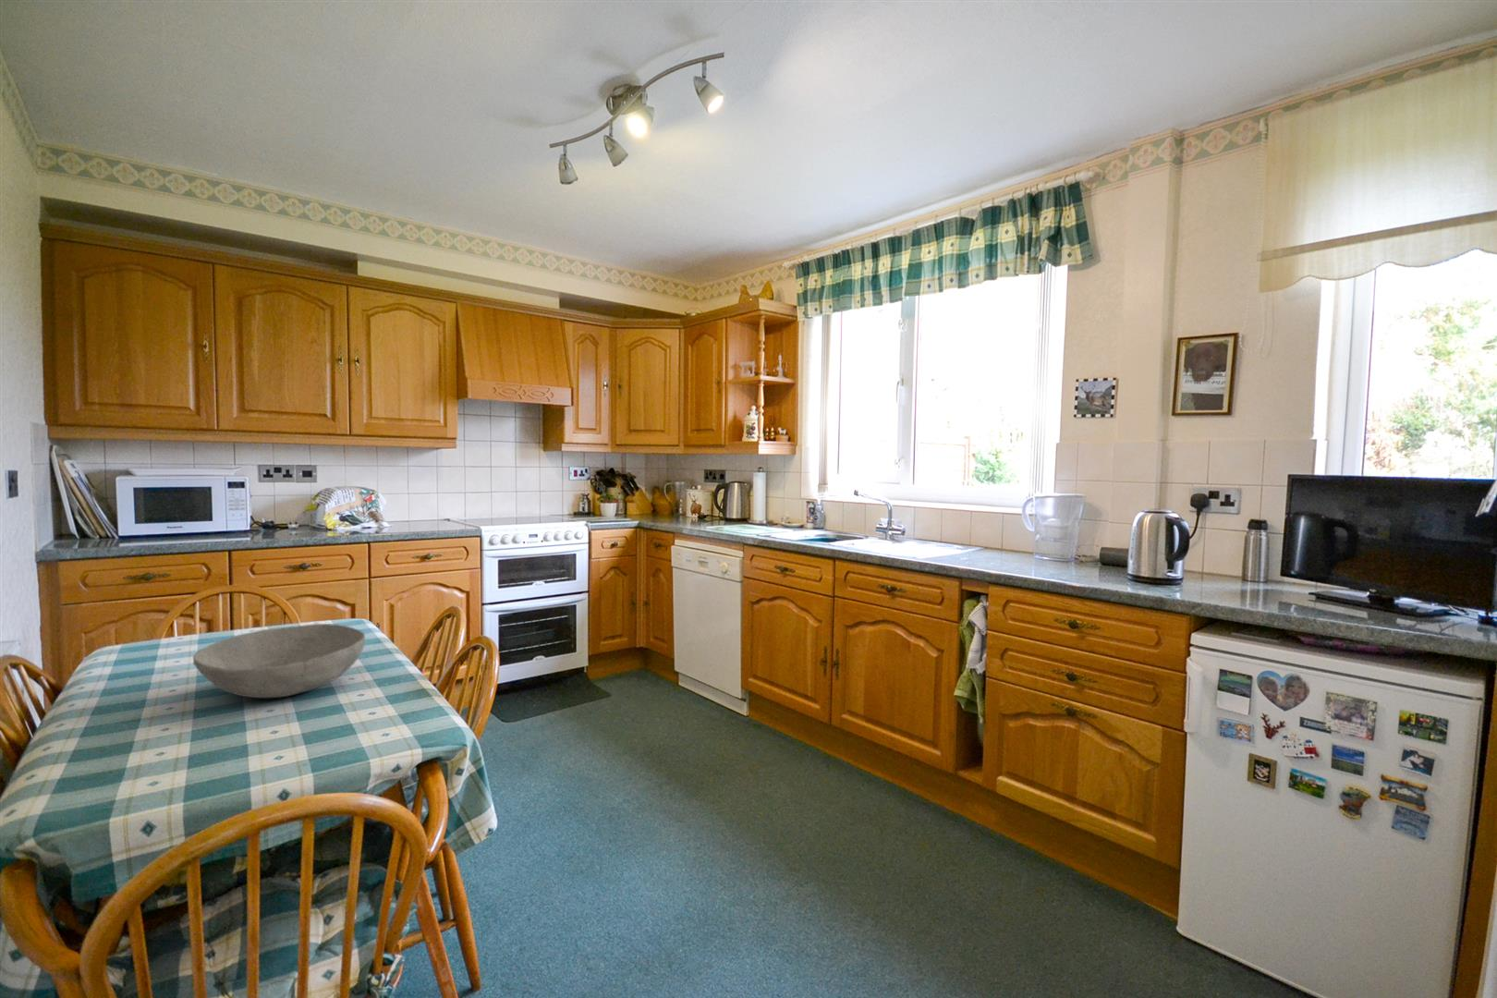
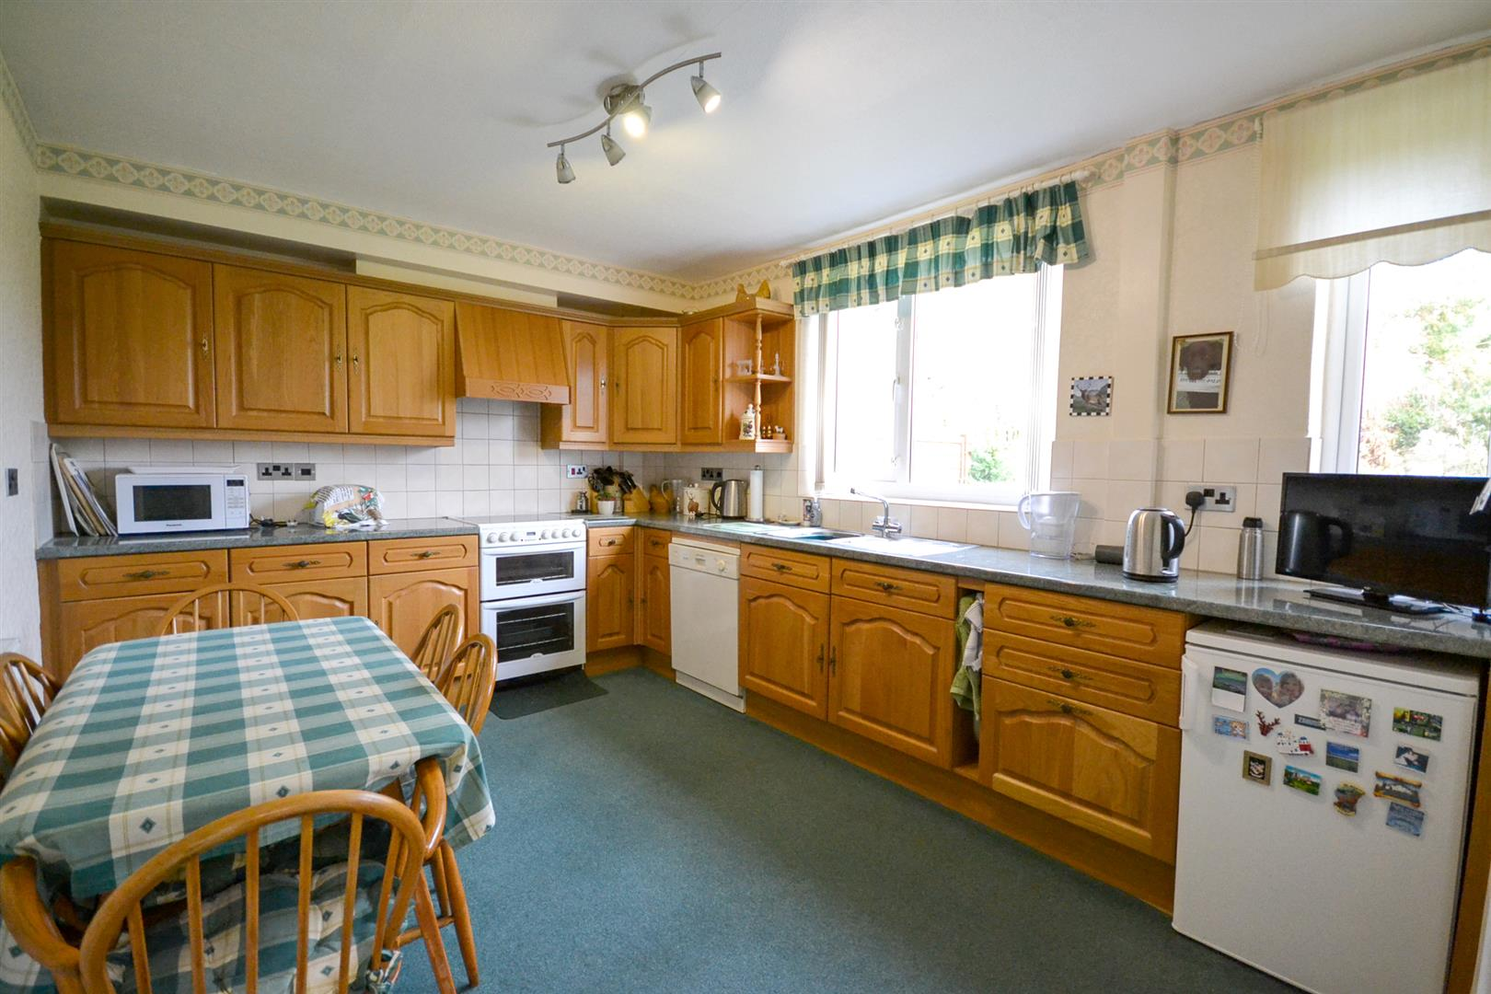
- bowl (284, 665)
